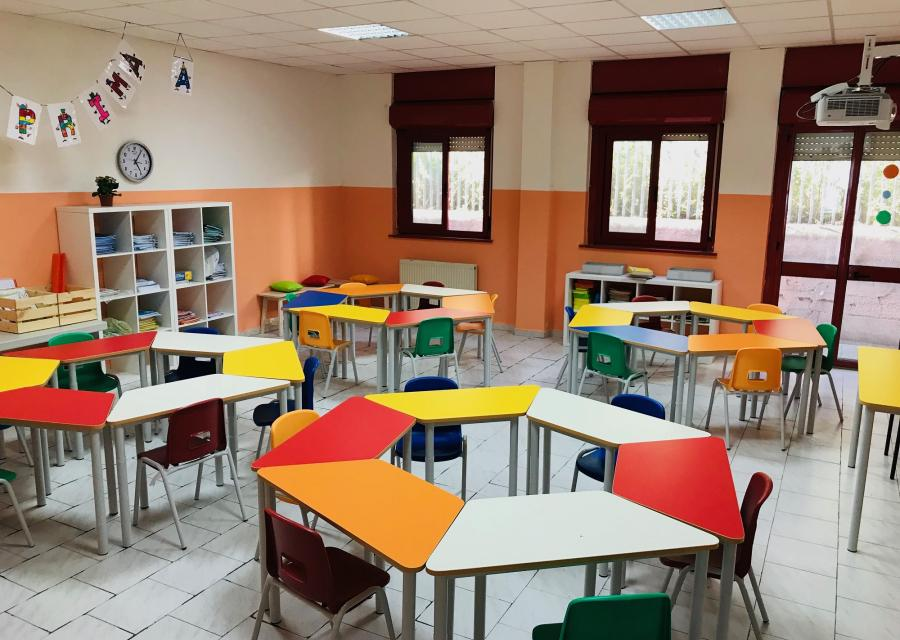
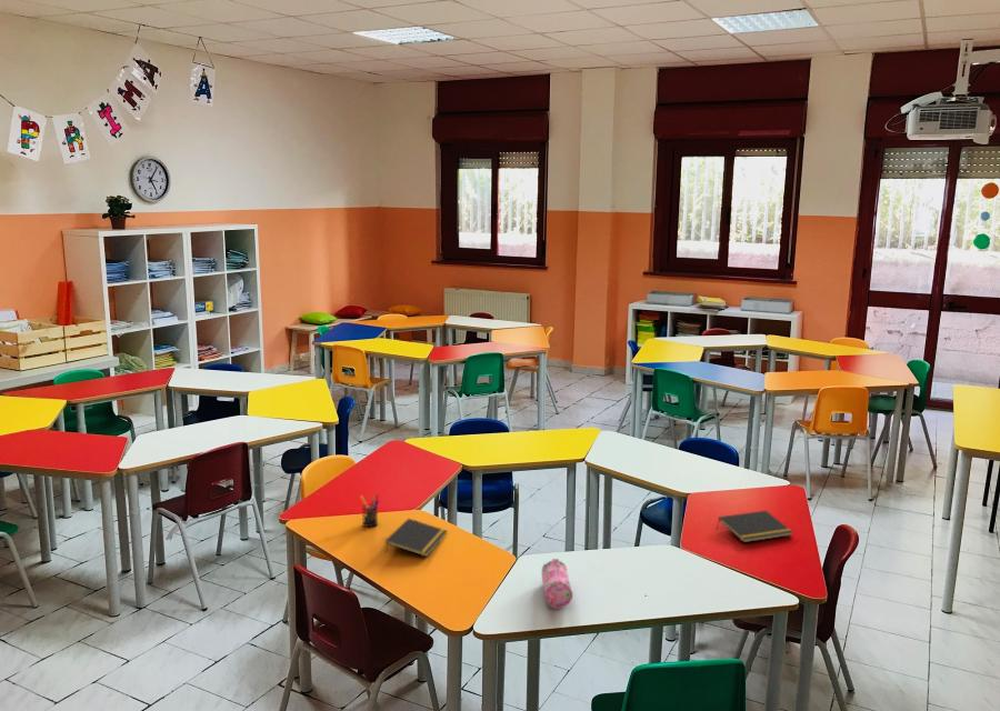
+ pencil case (556, 582)
+ notepad (417, 537)
+ pen holder (371, 508)
+ notepad (754, 525)
